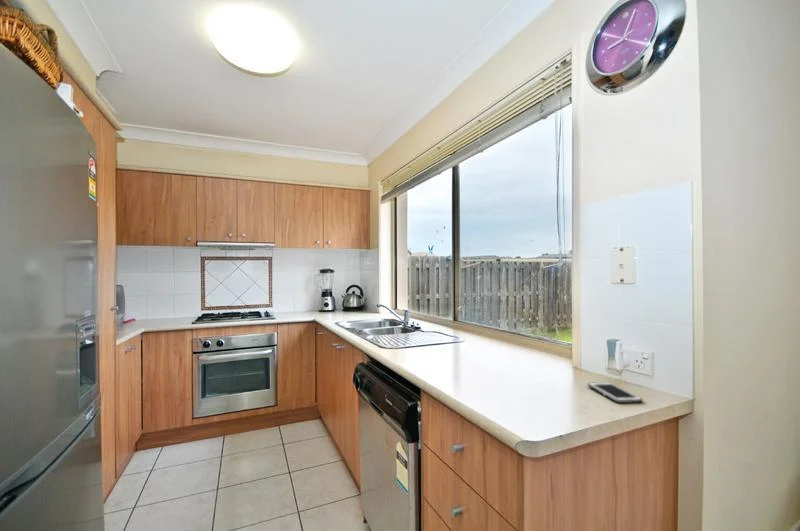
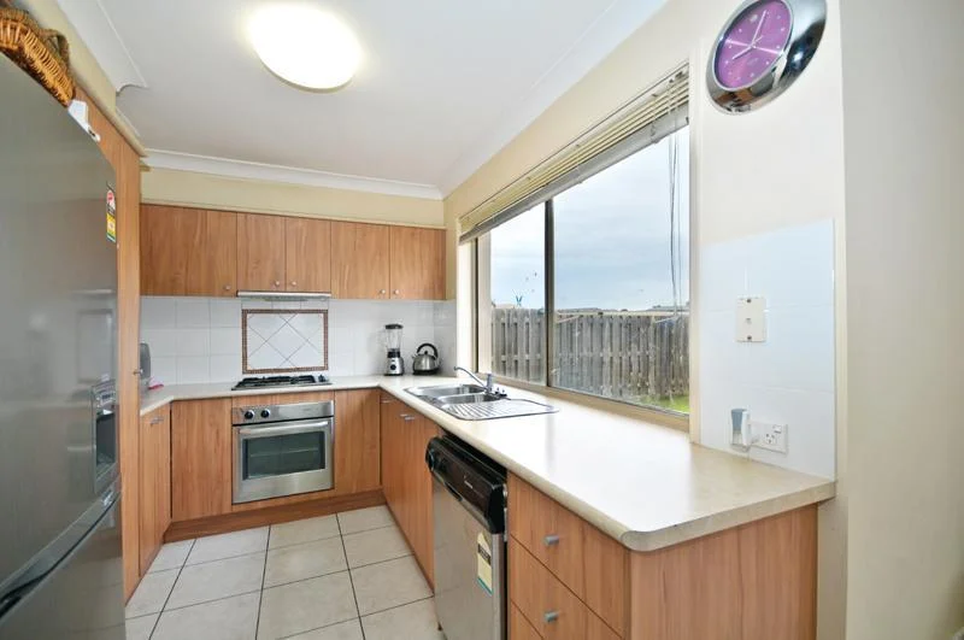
- cell phone (613, 392)
